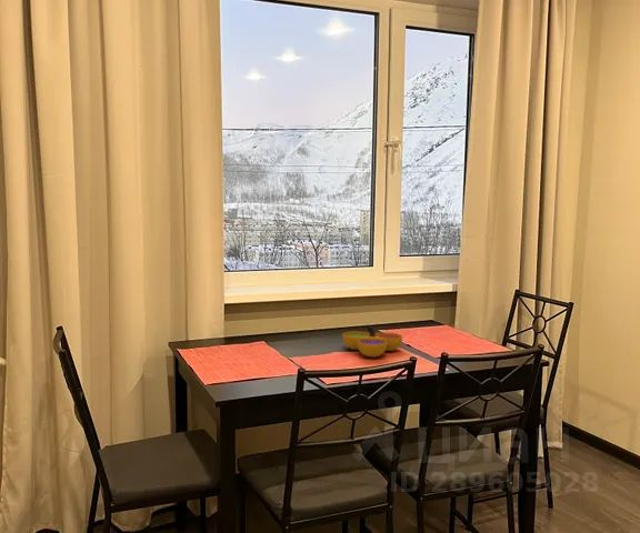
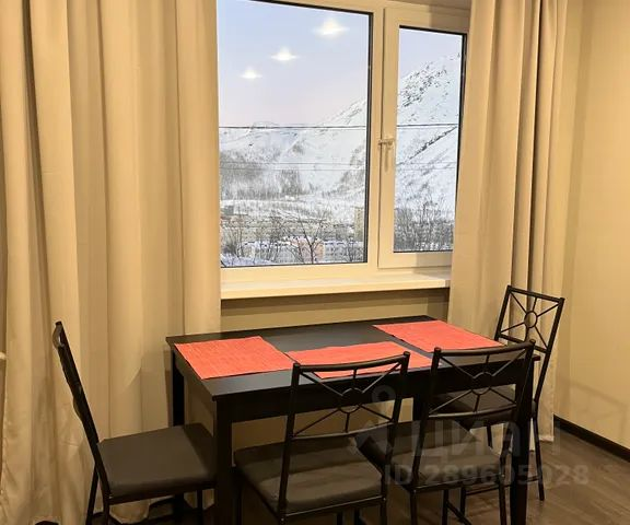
- decorative bowl (376, 339)
